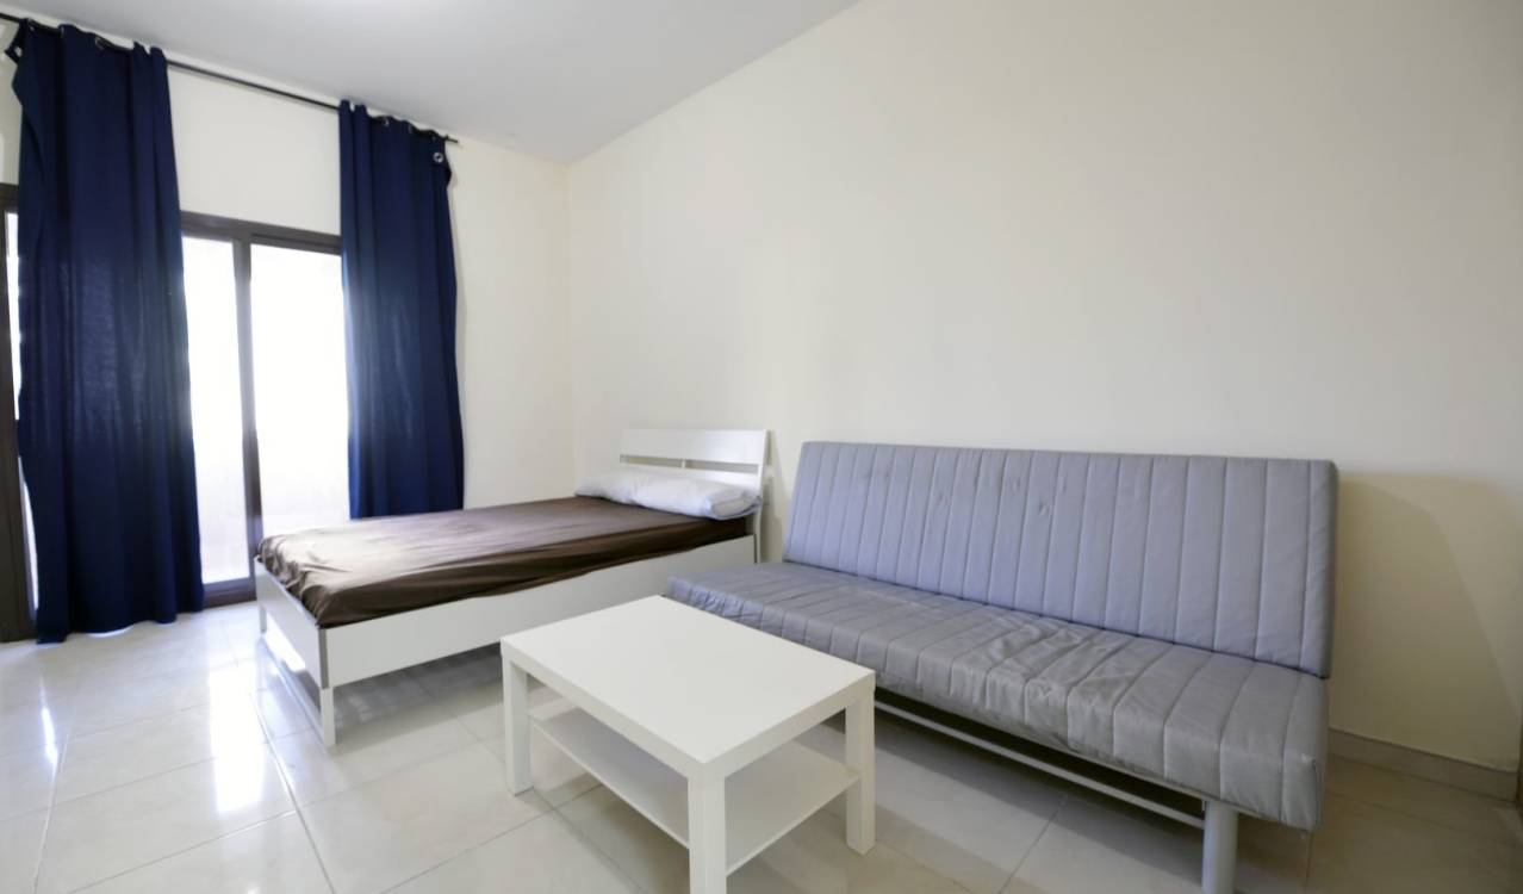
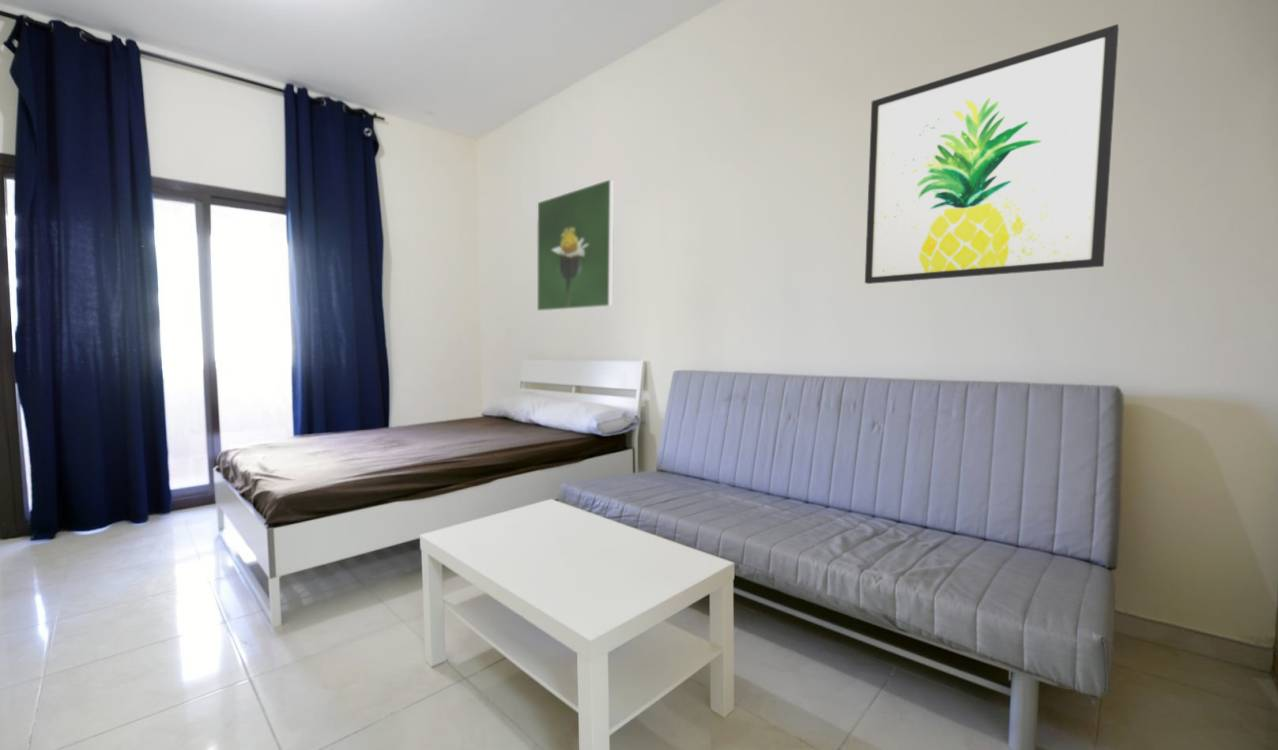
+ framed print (572, 250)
+ wall art (973, 173)
